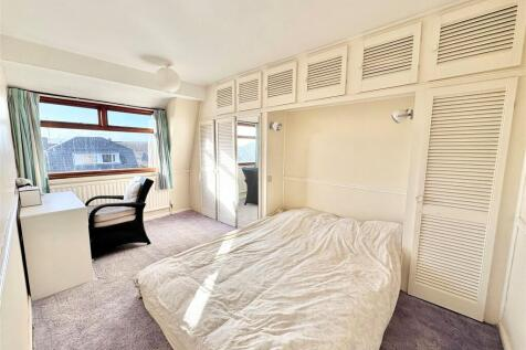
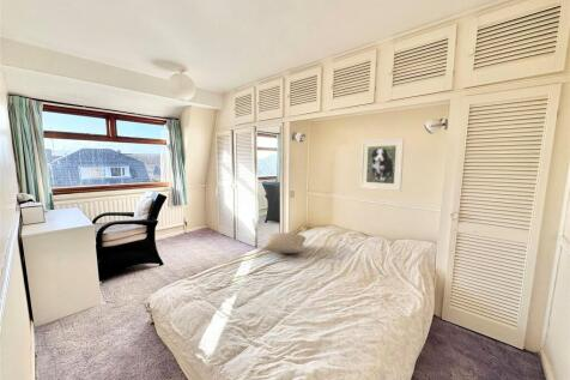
+ pillow (285, 242)
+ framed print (380, 164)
